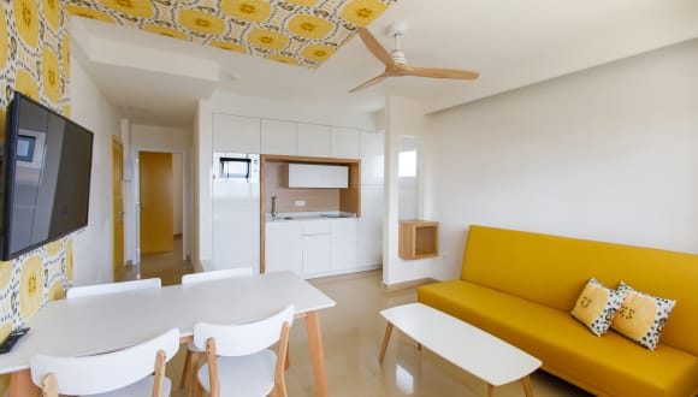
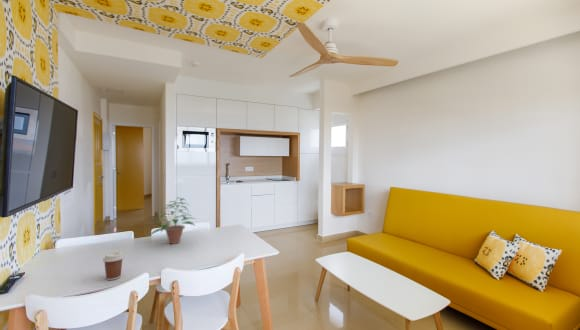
+ coffee cup (113, 265)
+ potted plant (173, 219)
